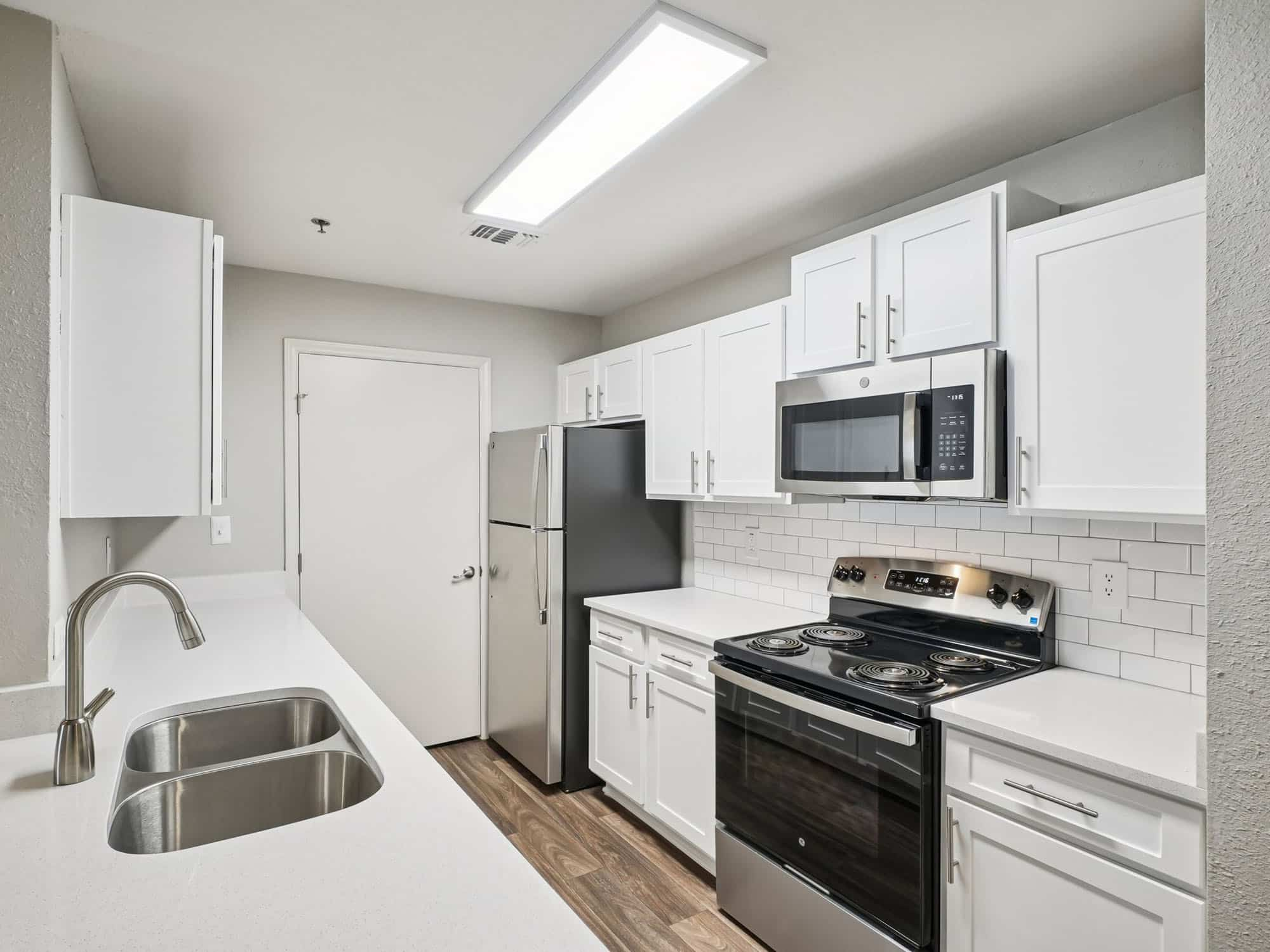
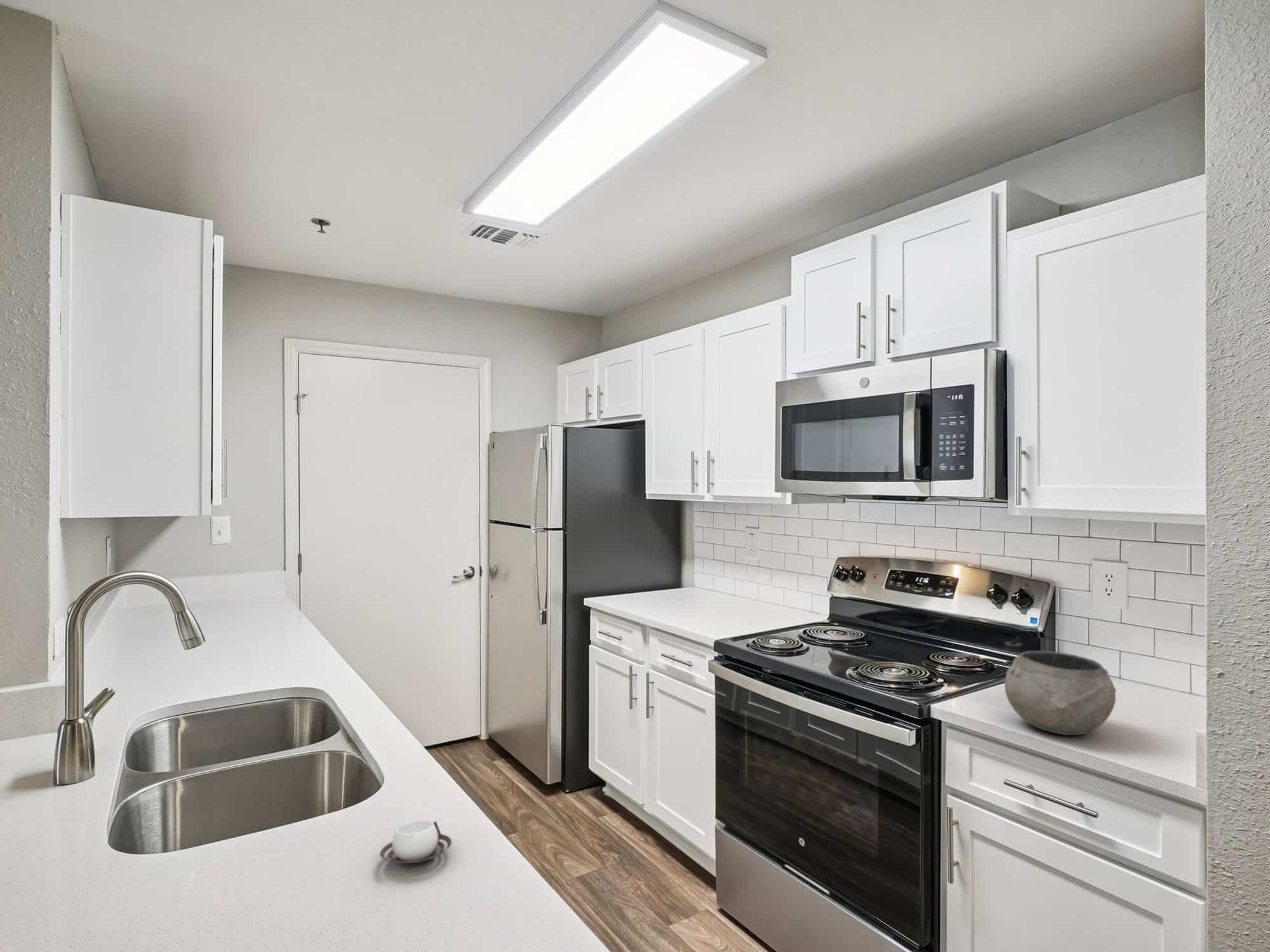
+ cup (415, 842)
+ bowl (1056, 692)
